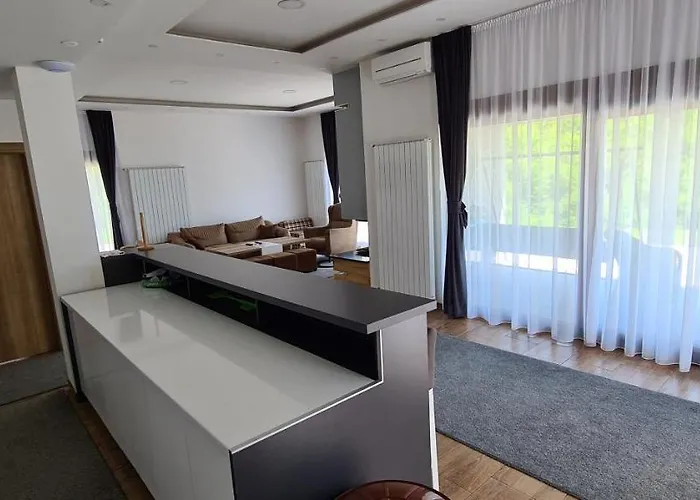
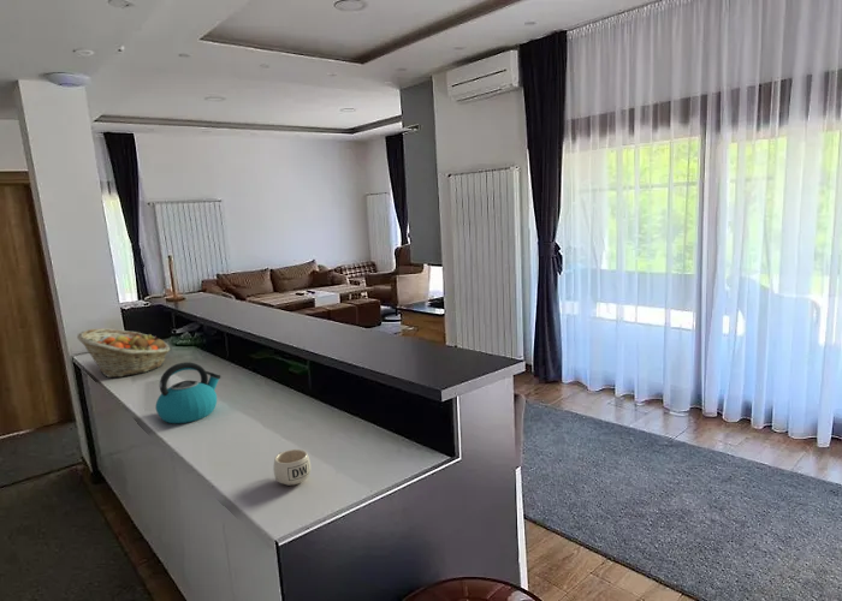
+ mug (290, 466)
+ fruit basket (125, 347)
+ kettle (189, 388)
